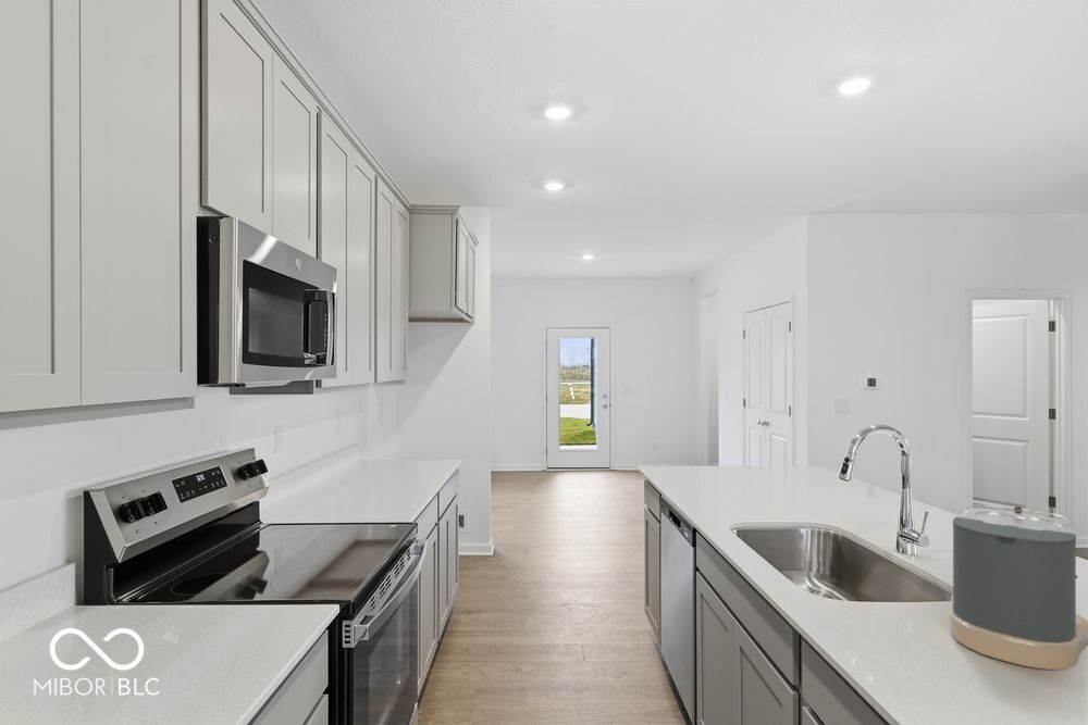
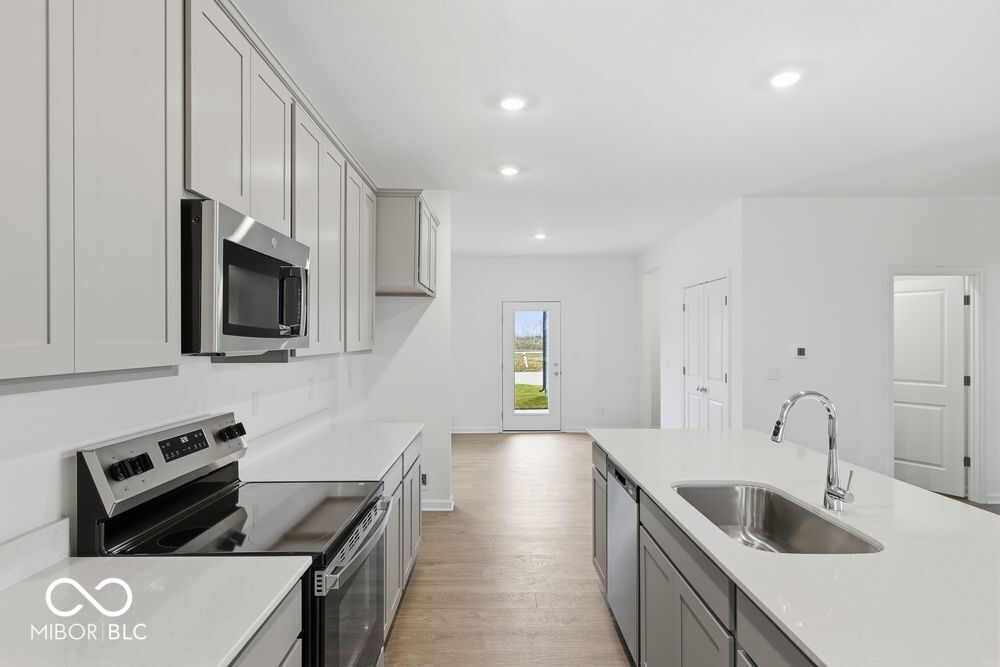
- coffee maker (1015, 571)
